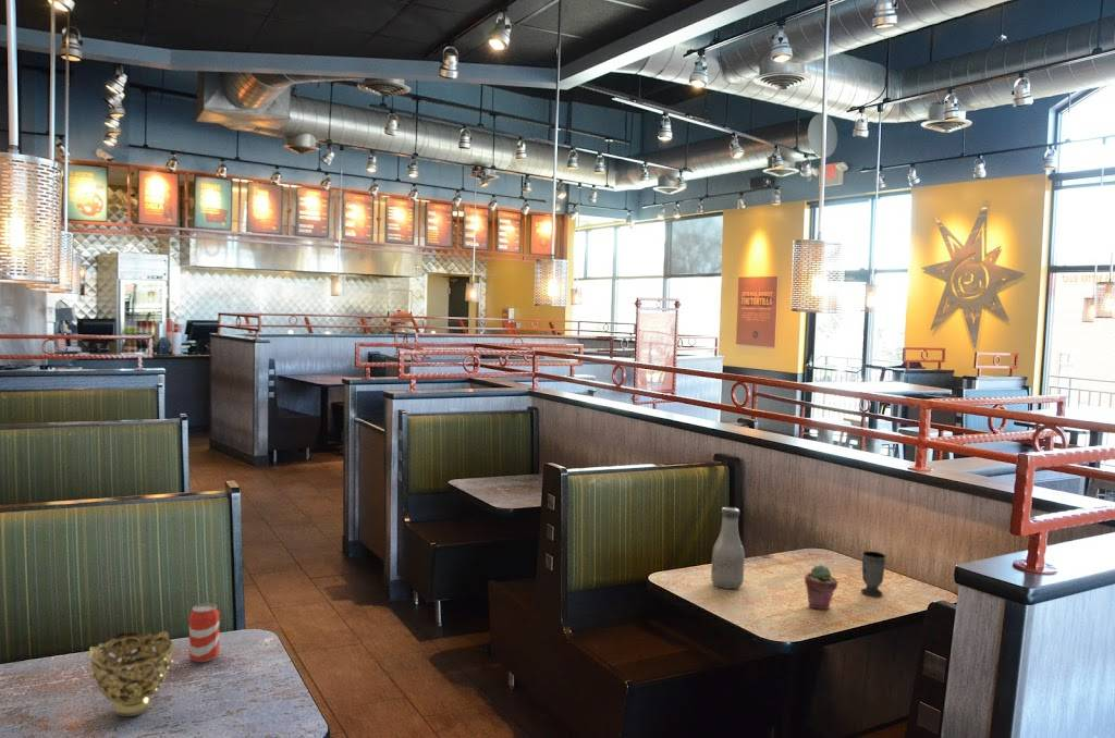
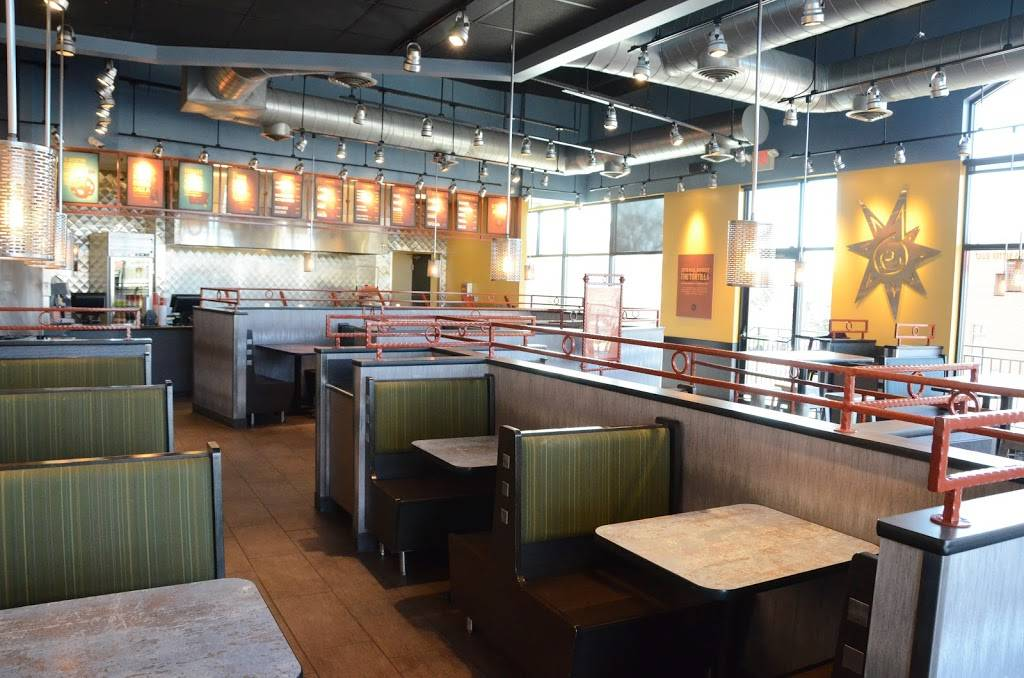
- bottle (728, 546)
- potted succulent (820, 586)
- beverage can (204, 632)
- cup (872, 573)
- decorative bowl (132, 676)
